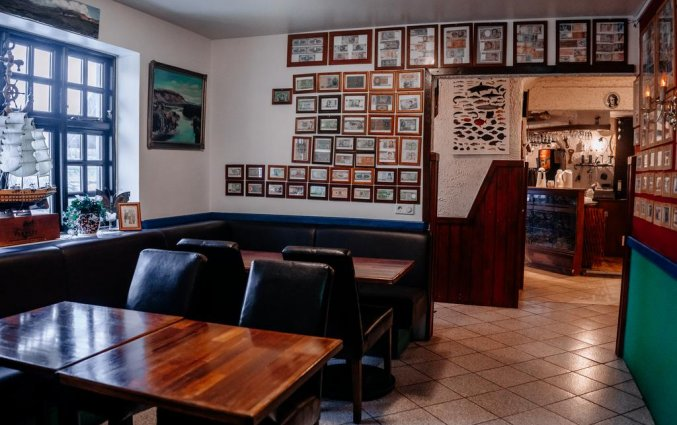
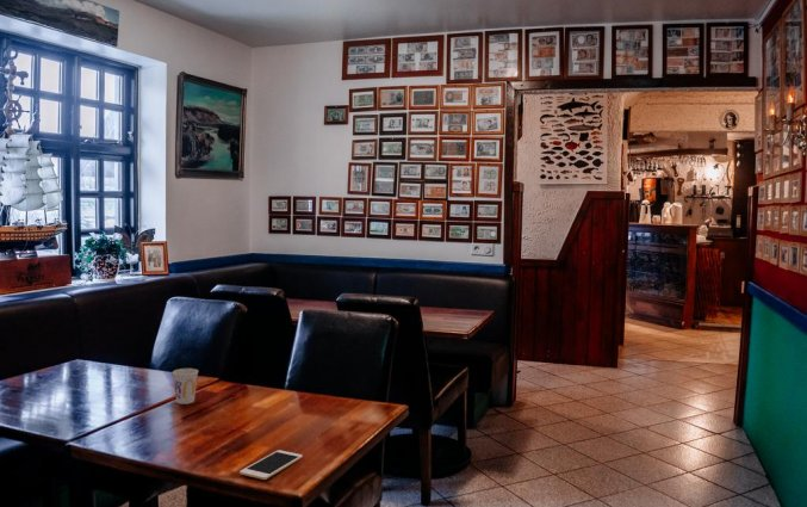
+ cup (185, 385)
+ cell phone (272, 464)
